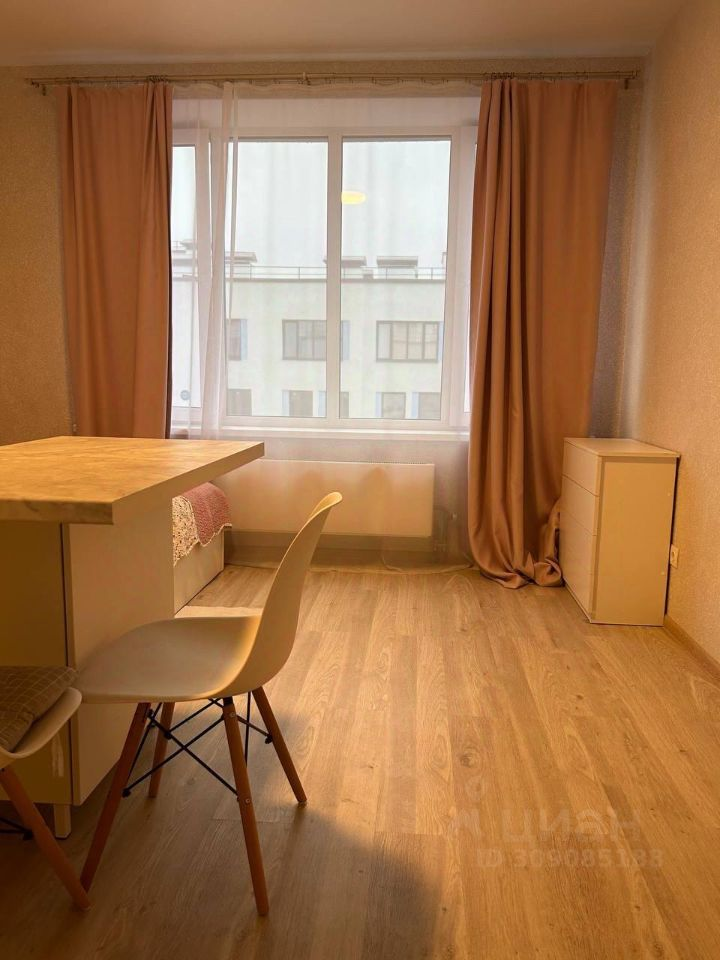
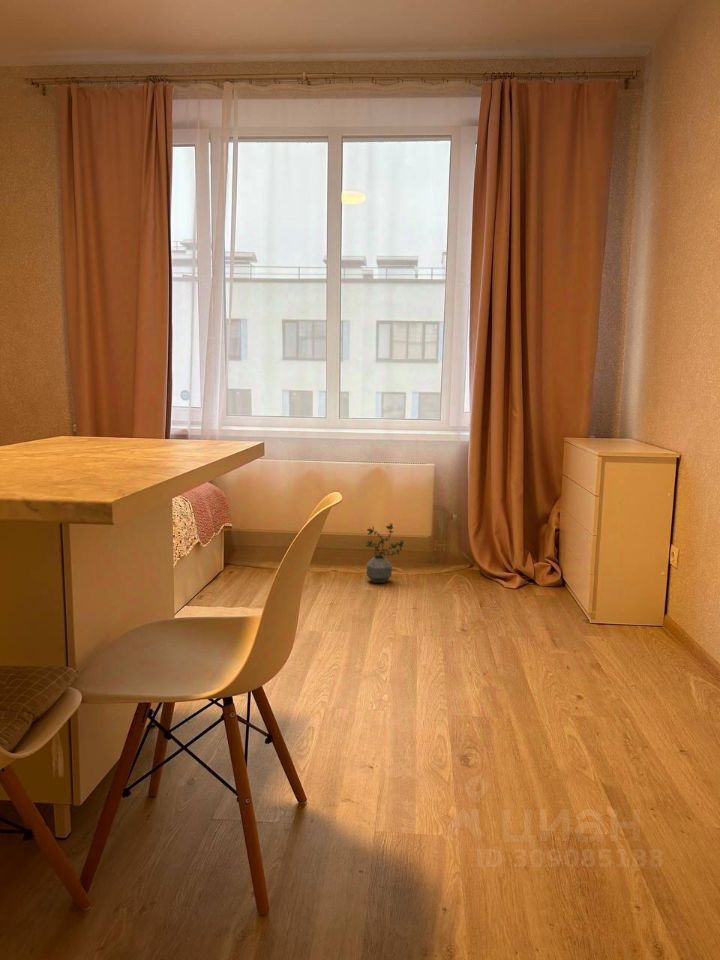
+ potted plant (384, 552)
